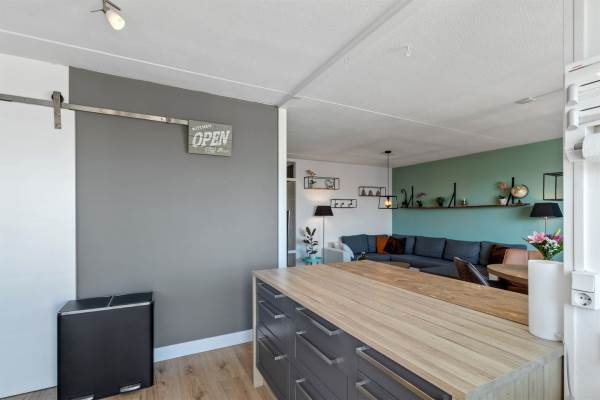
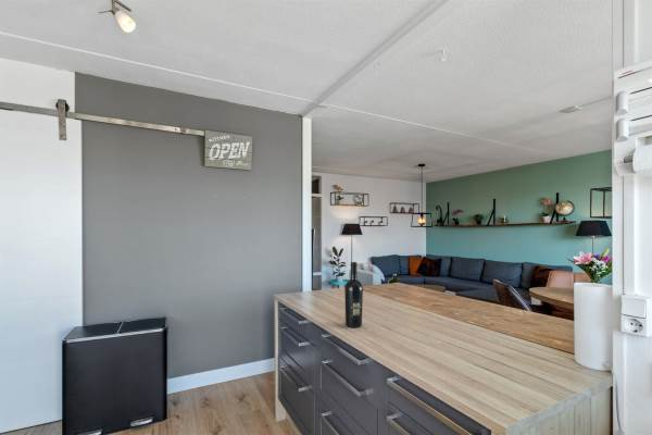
+ wine bottle (353, 294)
